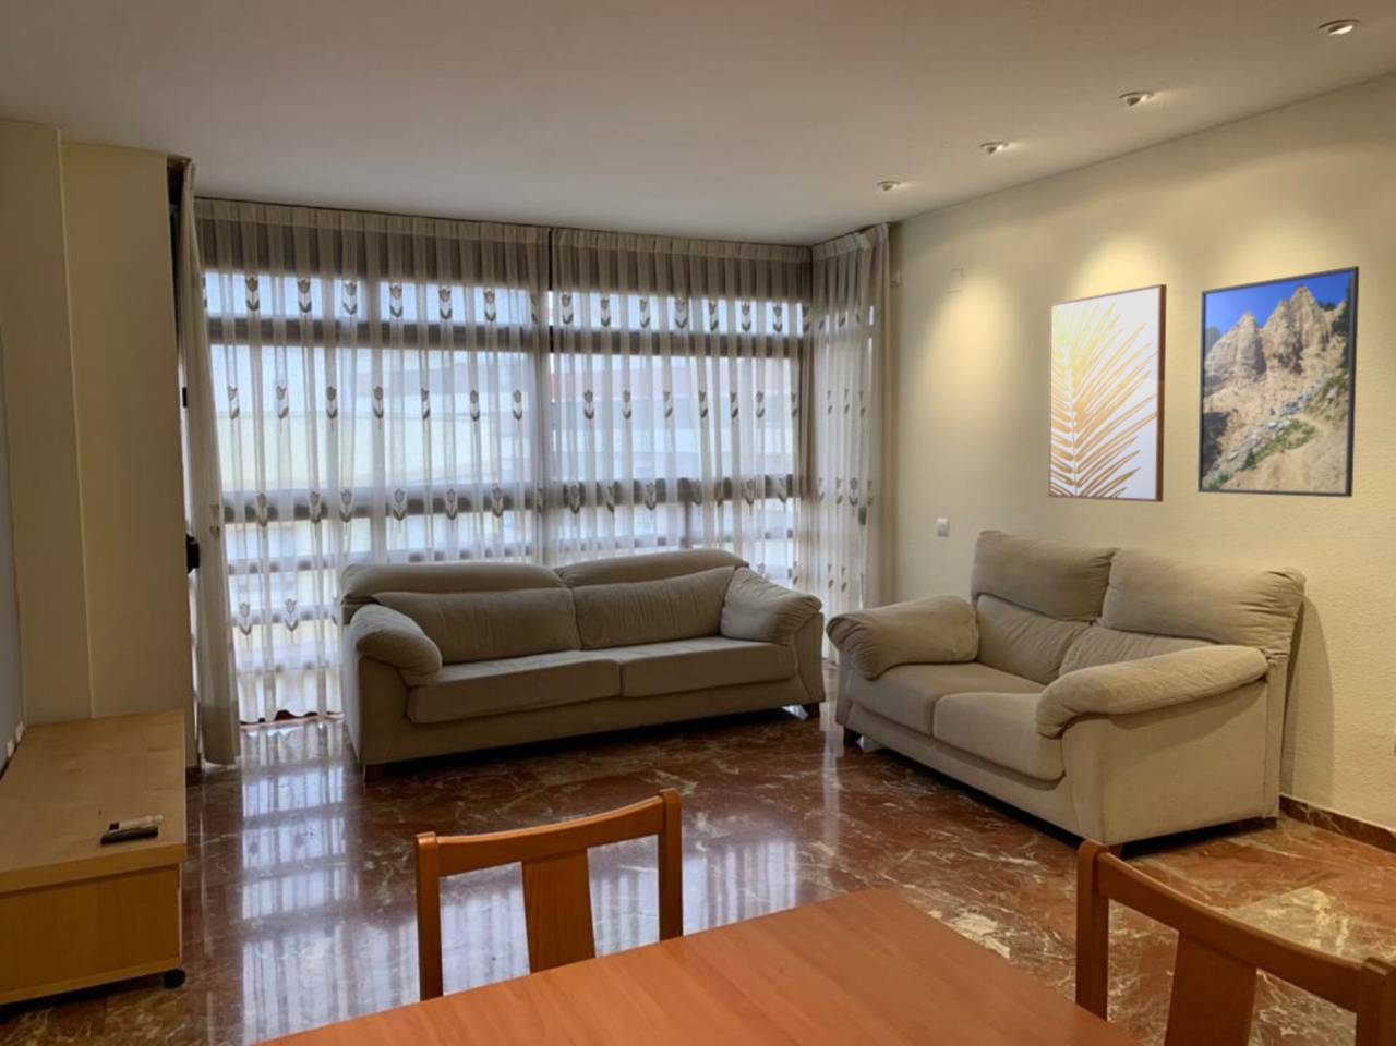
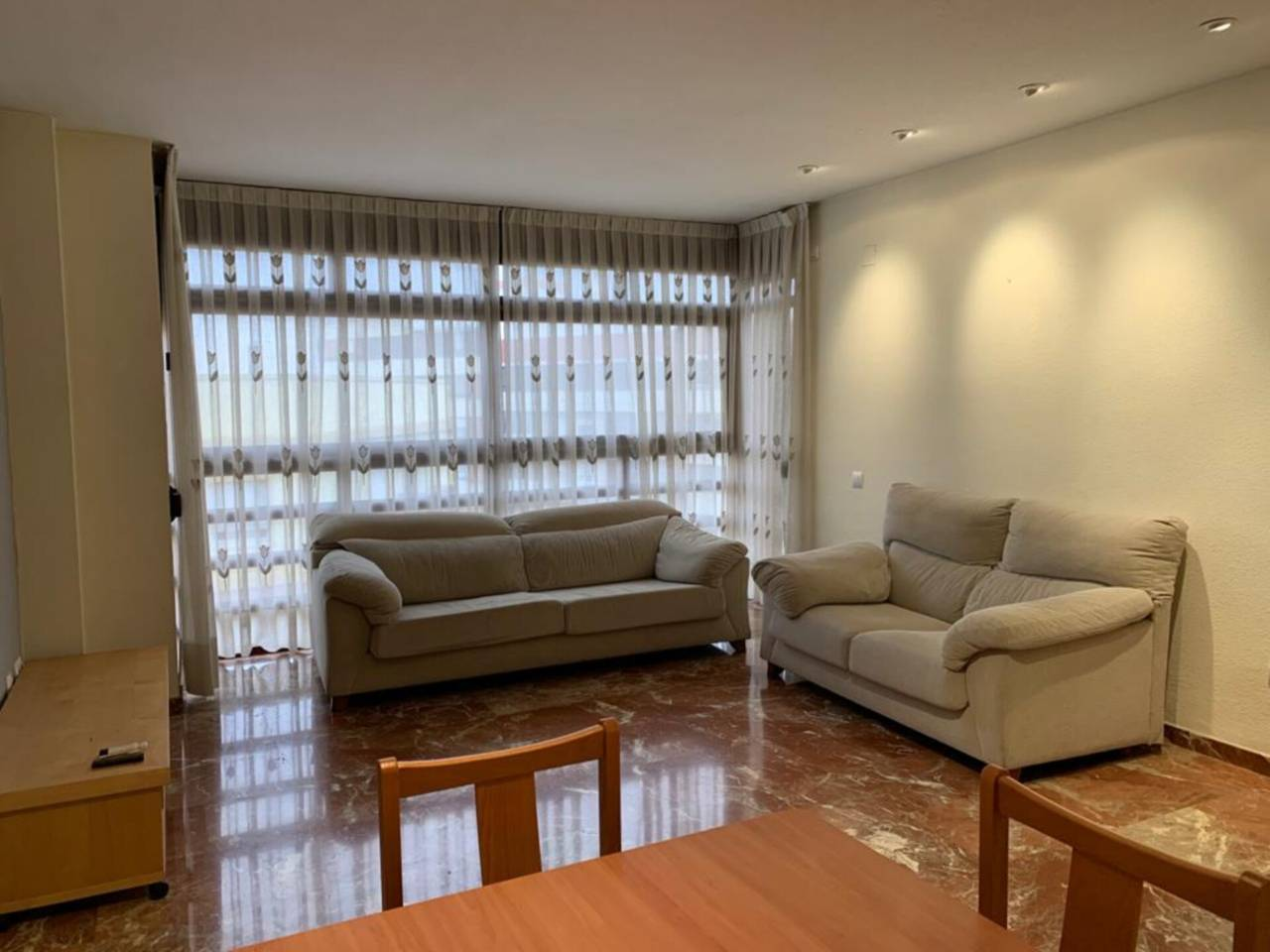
- wall art (1104, 398)
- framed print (1272, 387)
